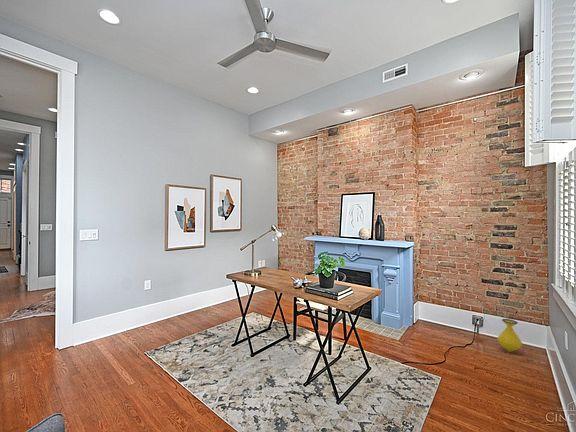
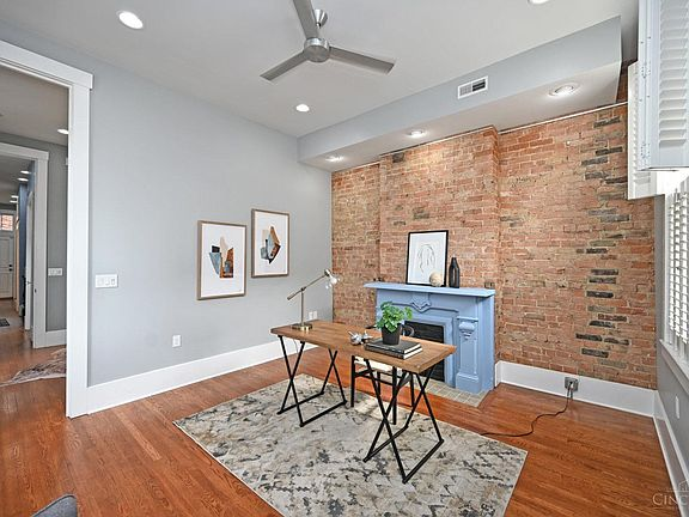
- vase (509, 336)
